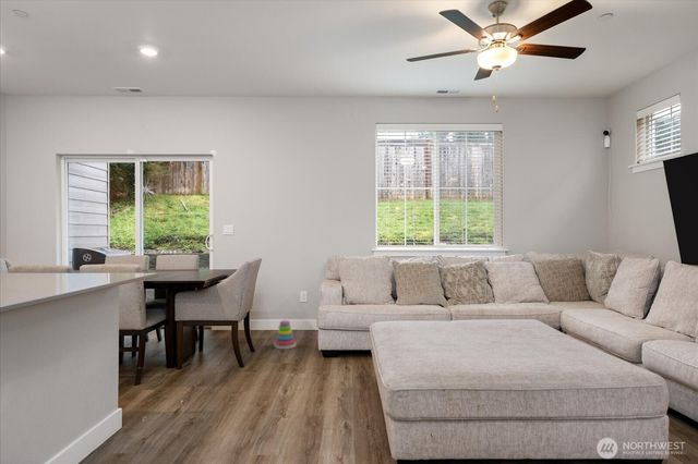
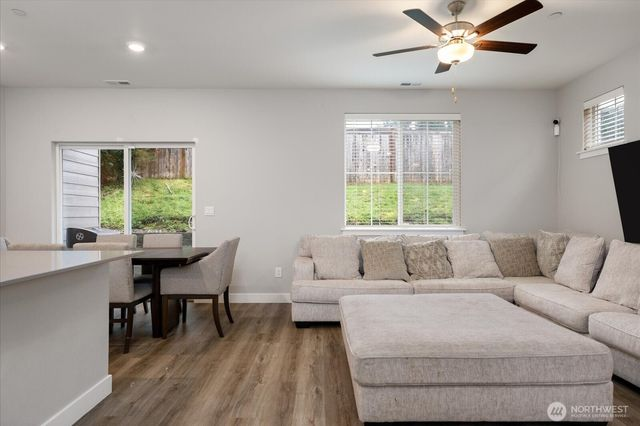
- stacking toy (285, 332)
